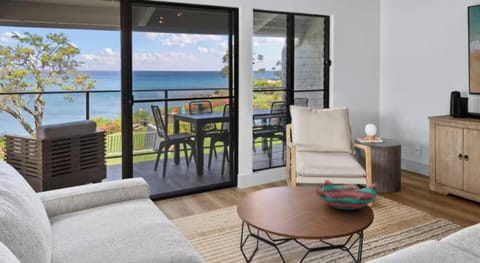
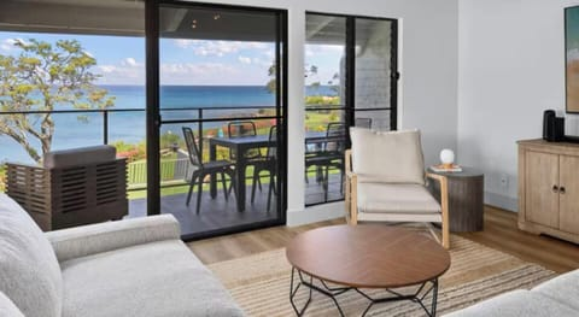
- decorative bowl (346, 196)
